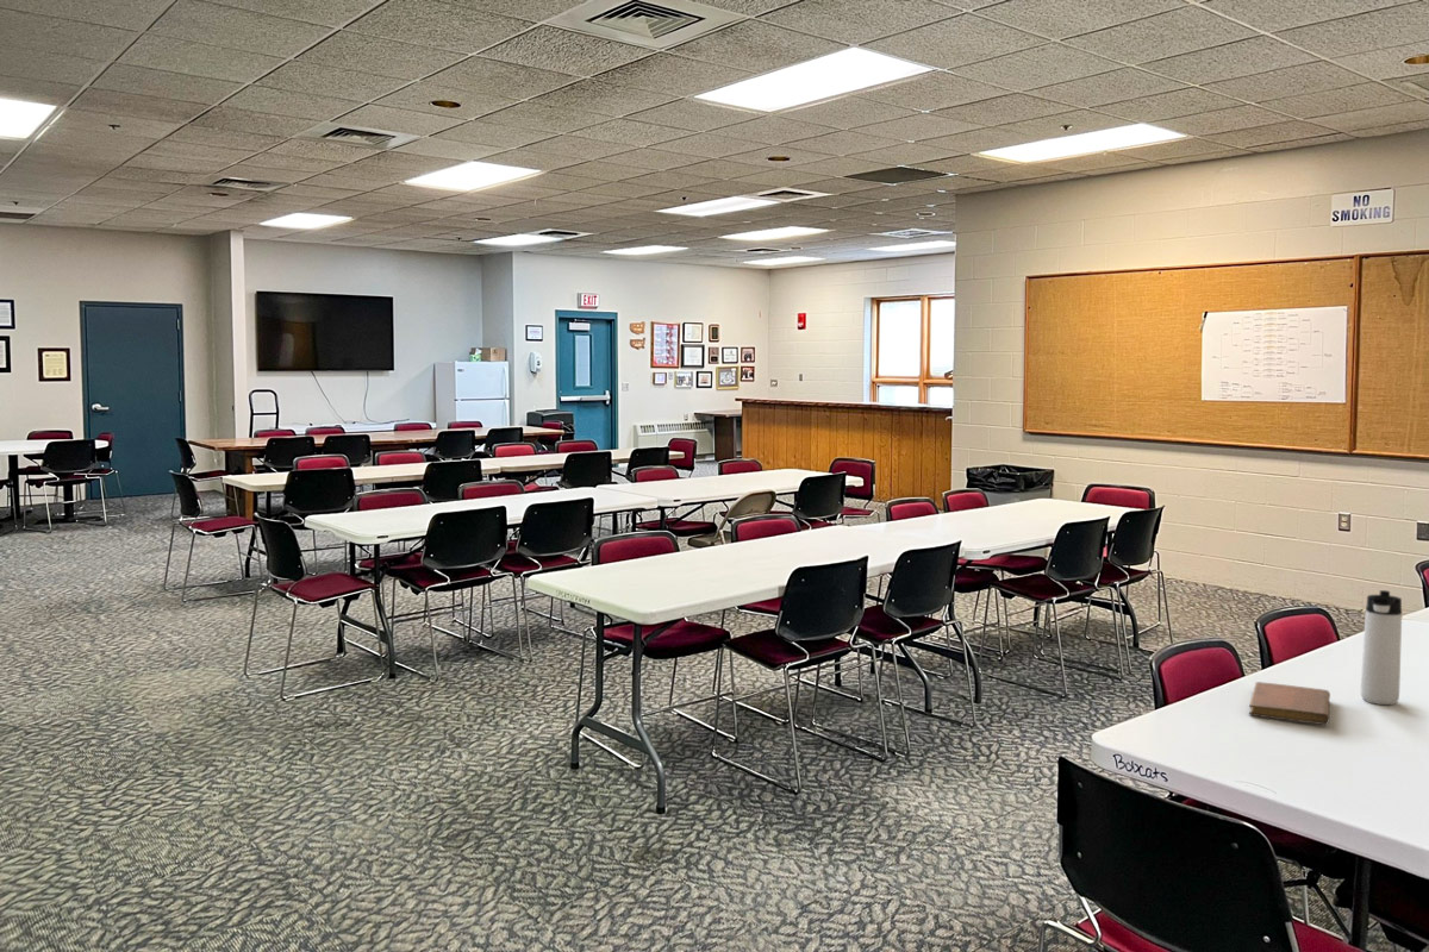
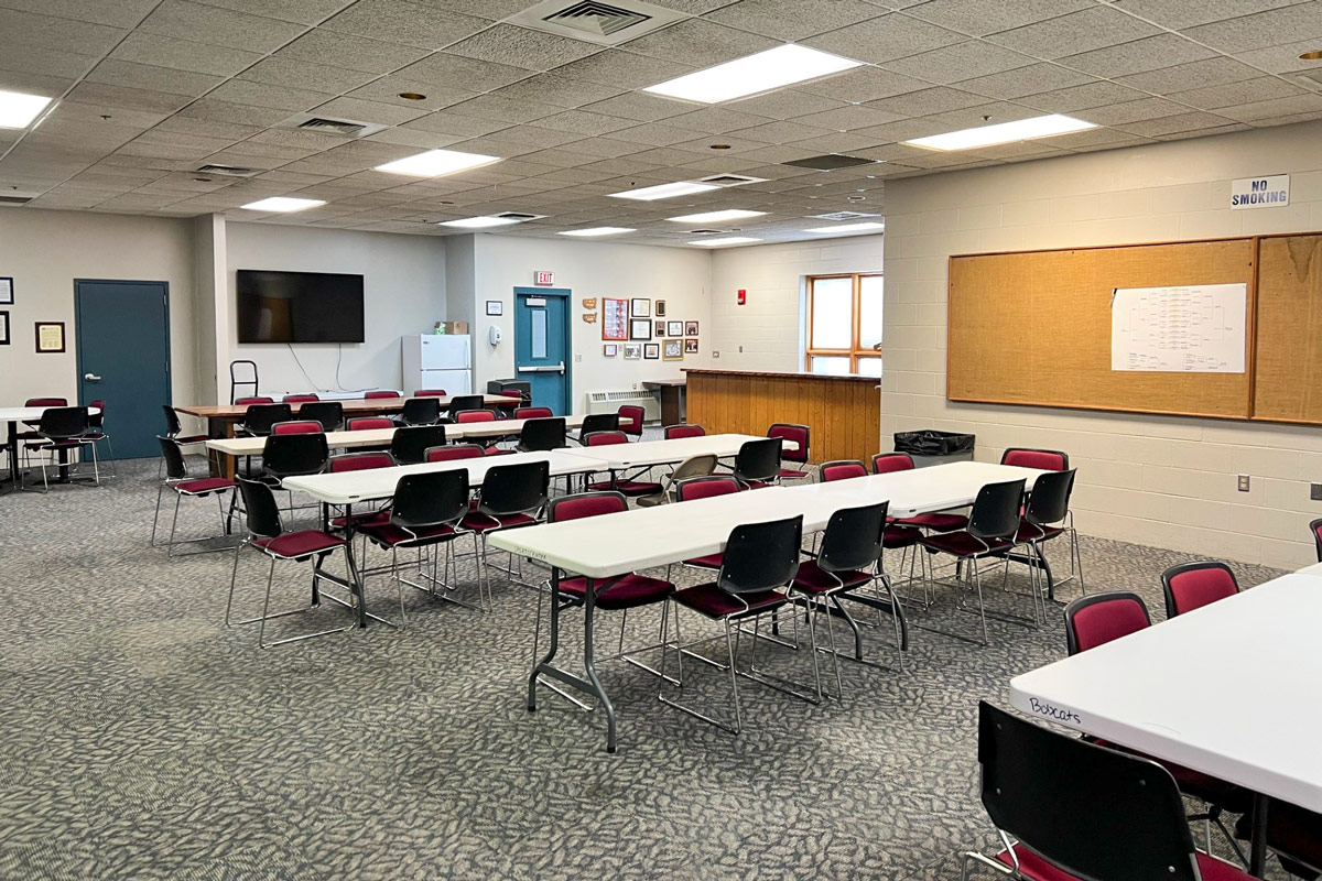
- thermos bottle (1380, 647)
- notebook (1290, 702)
